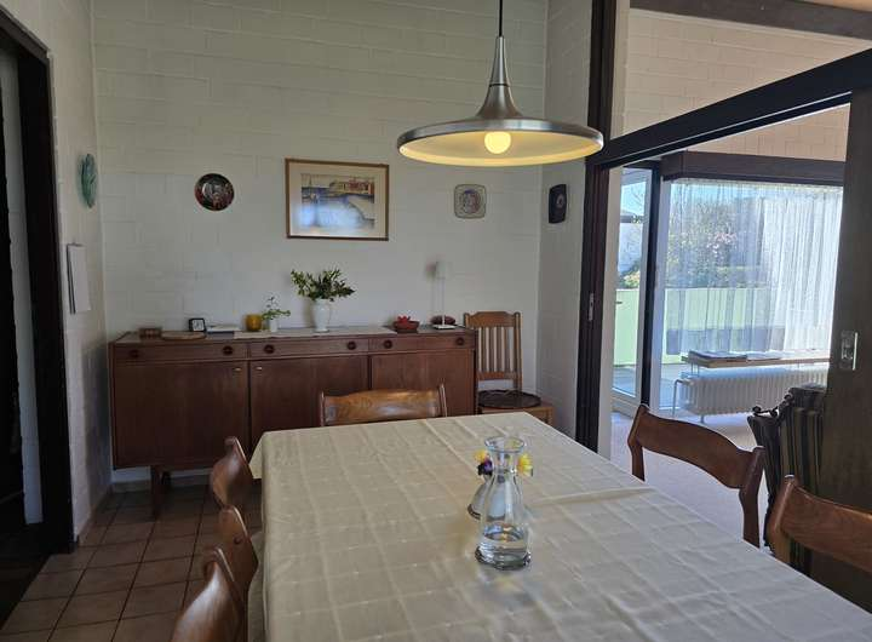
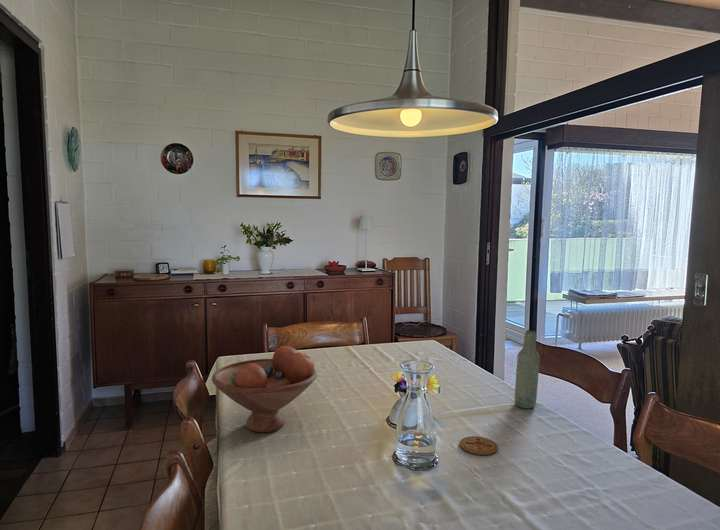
+ fruit bowl (265, 389)
+ bottle (527, 368)
+ coaster (478, 445)
